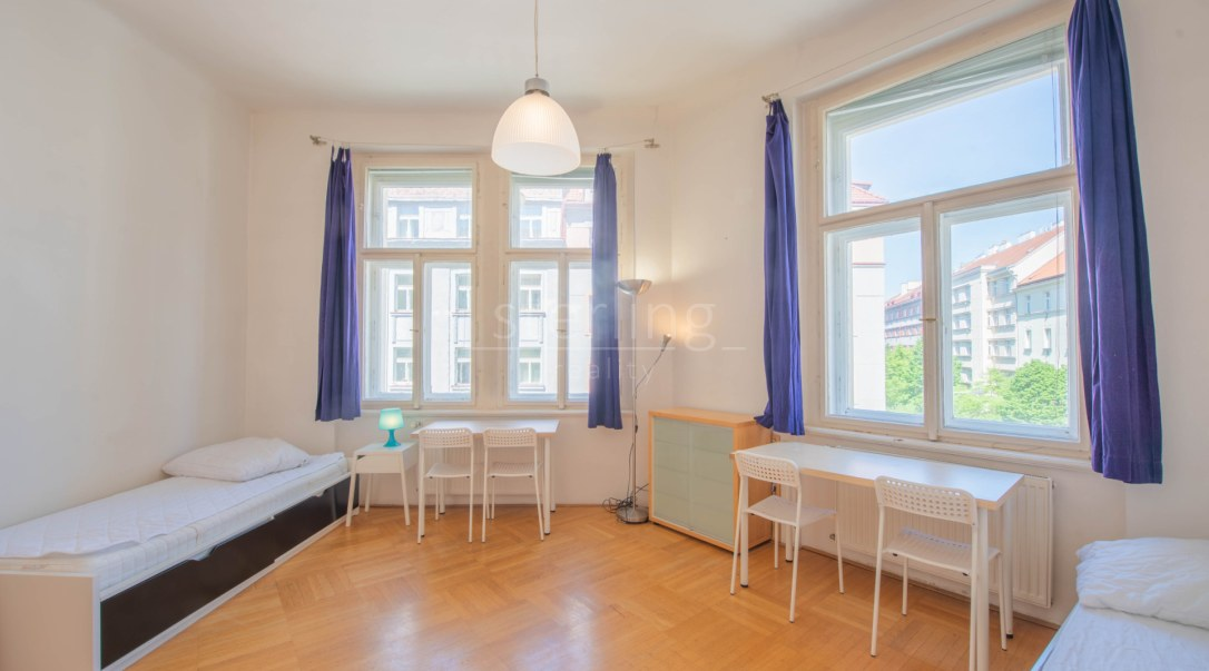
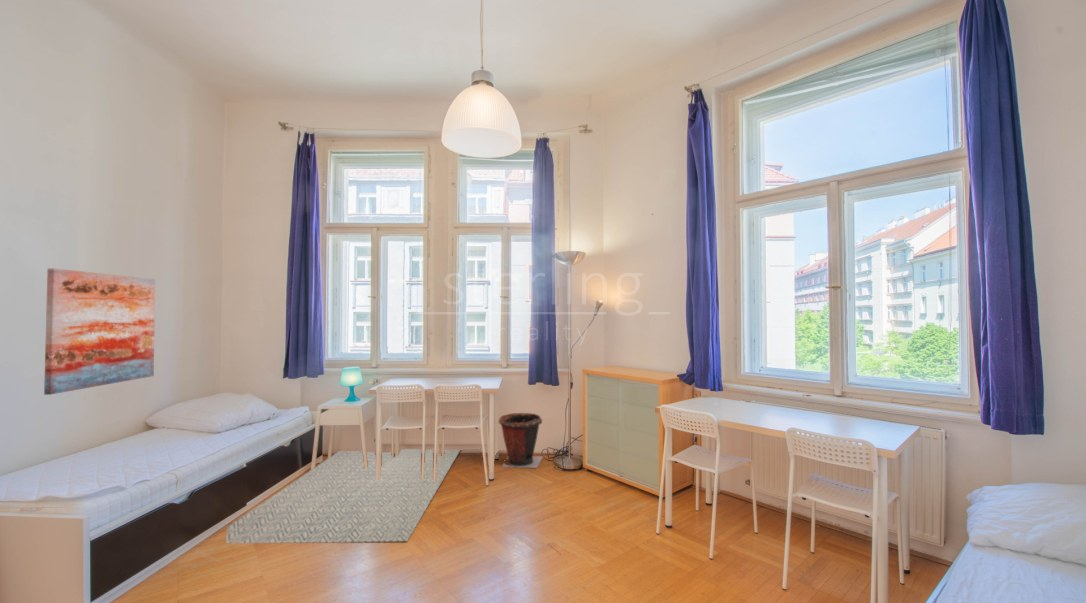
+ waste bin (521, 438)
+ wall art (107, 329)
+ rug (367, 481)
